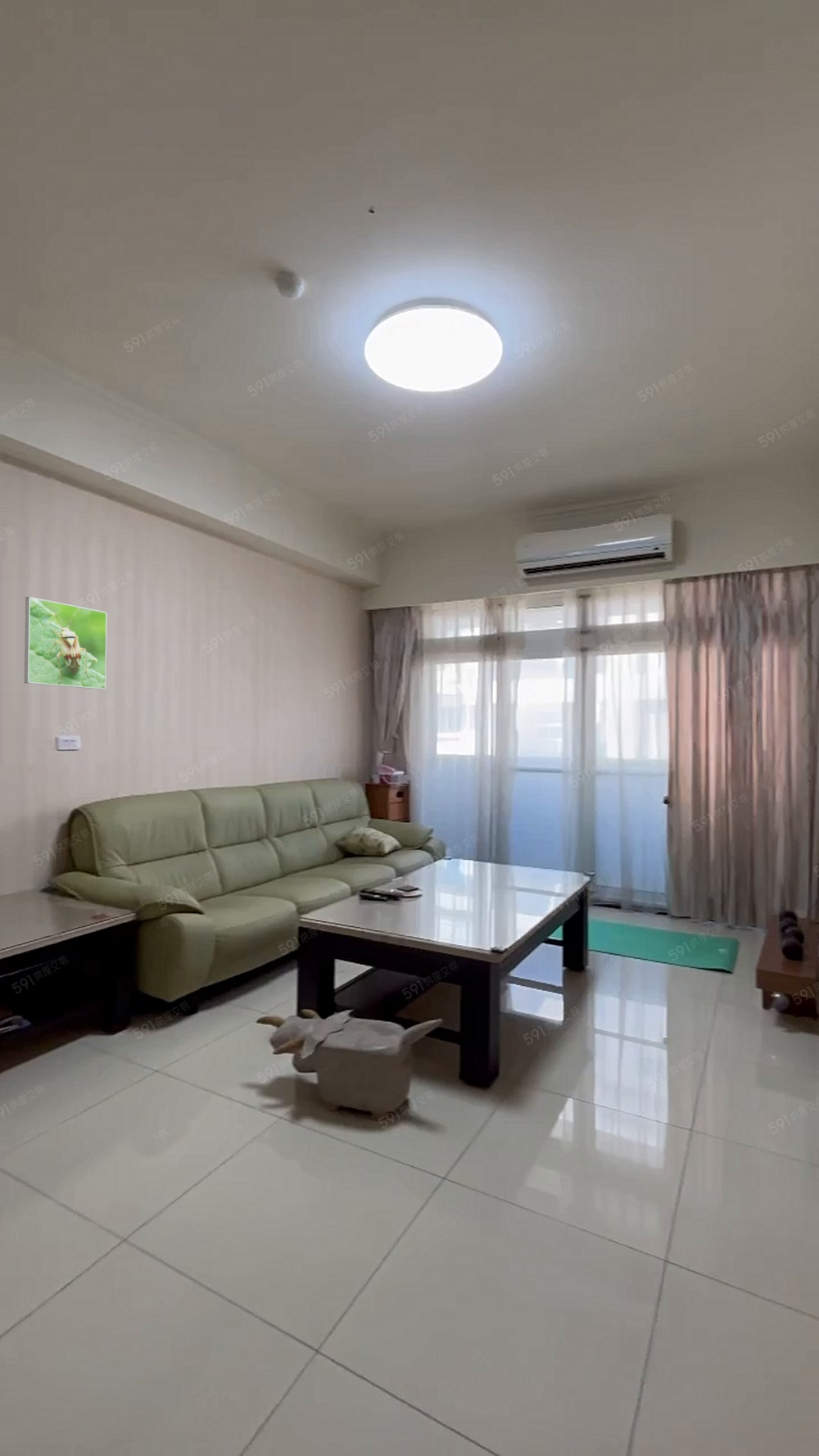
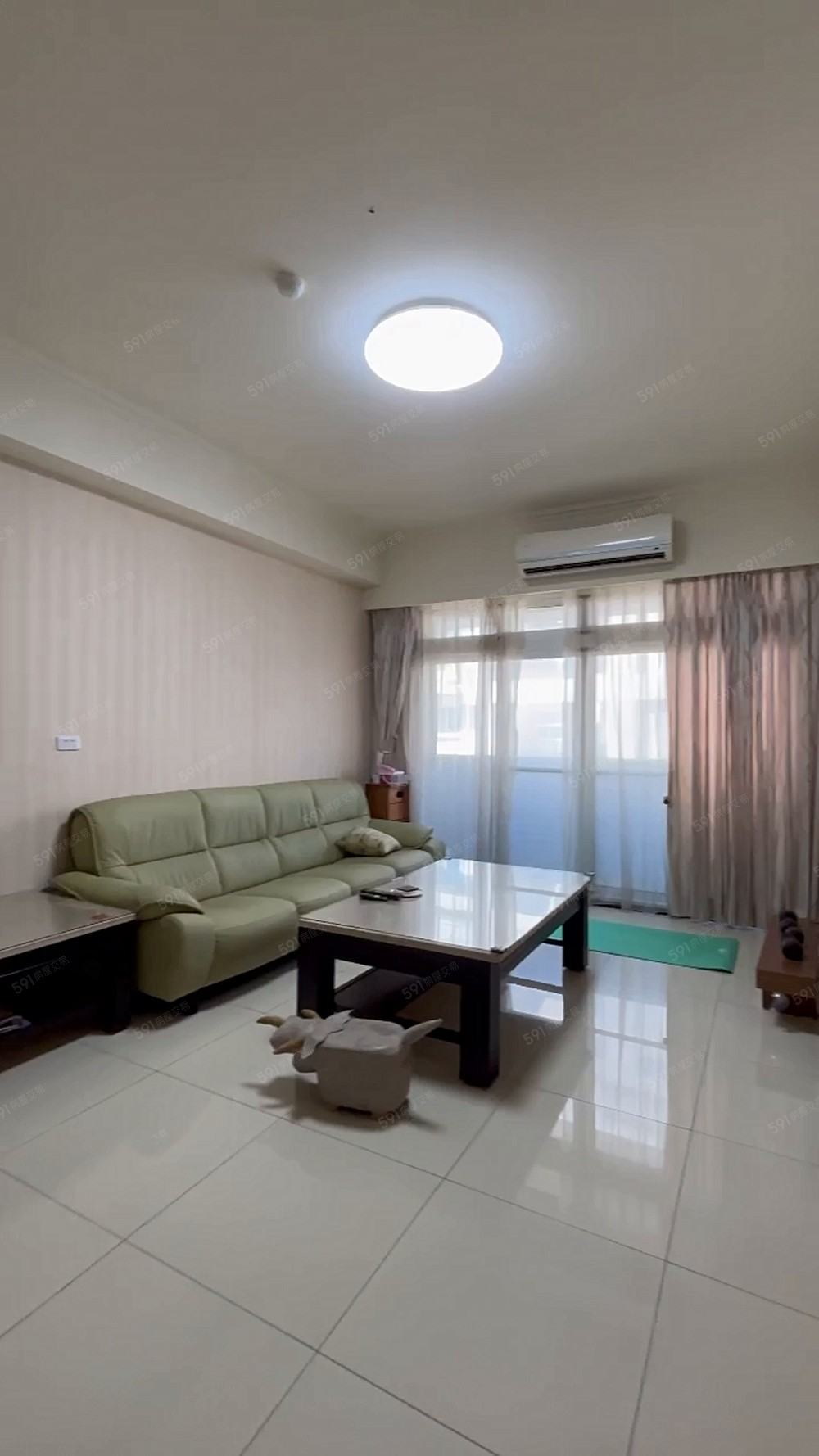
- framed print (67, 645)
